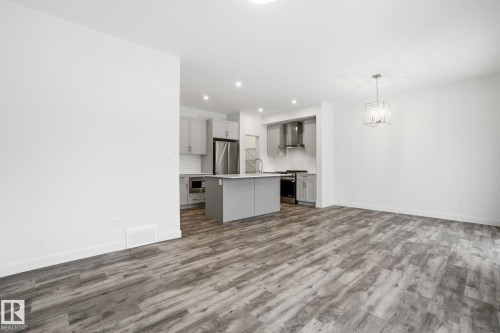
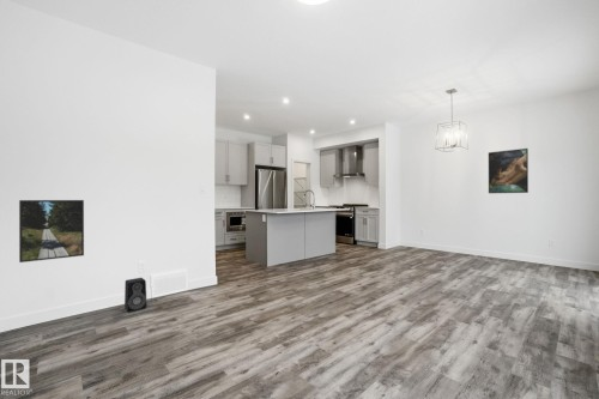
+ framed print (507, 171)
+ speaker (135, 294)
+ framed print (53, 229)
